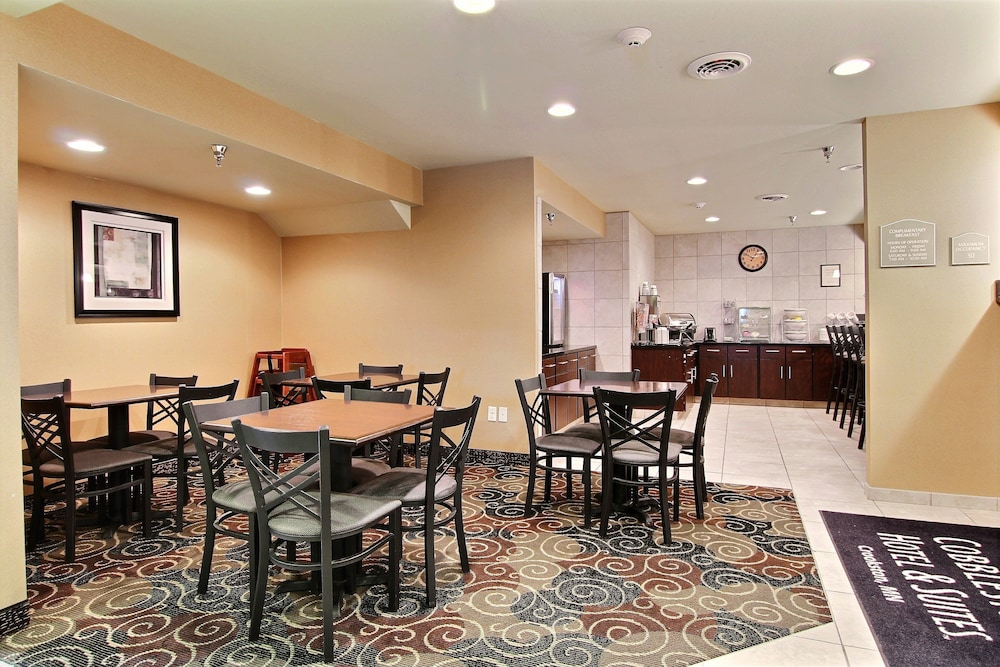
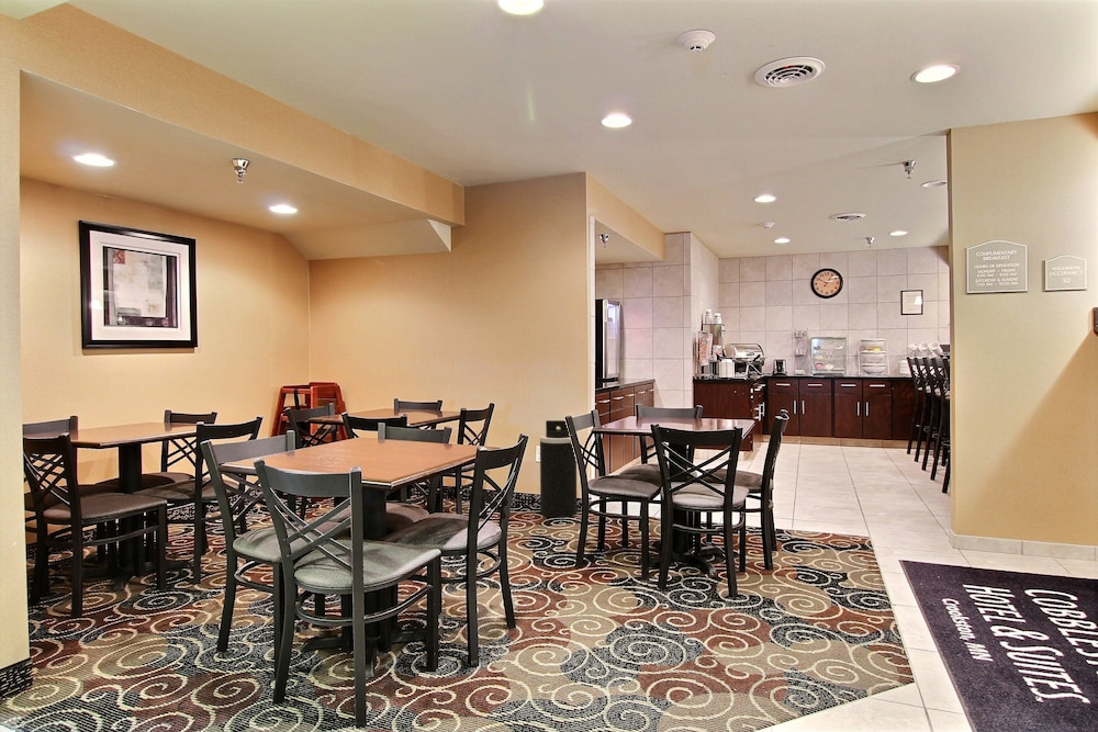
+ trash can (558, 466)
